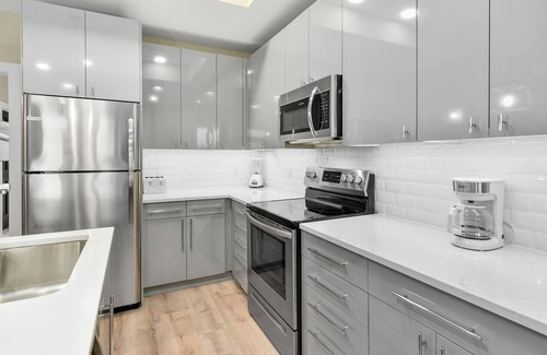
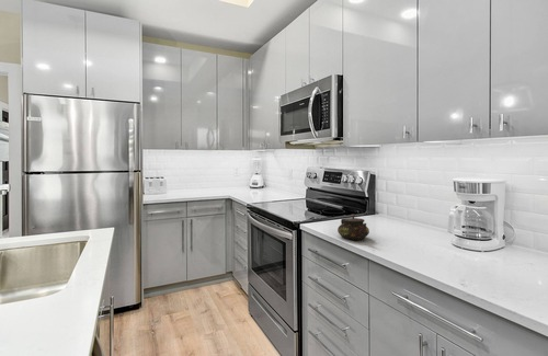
+ teapot (353, 226)
